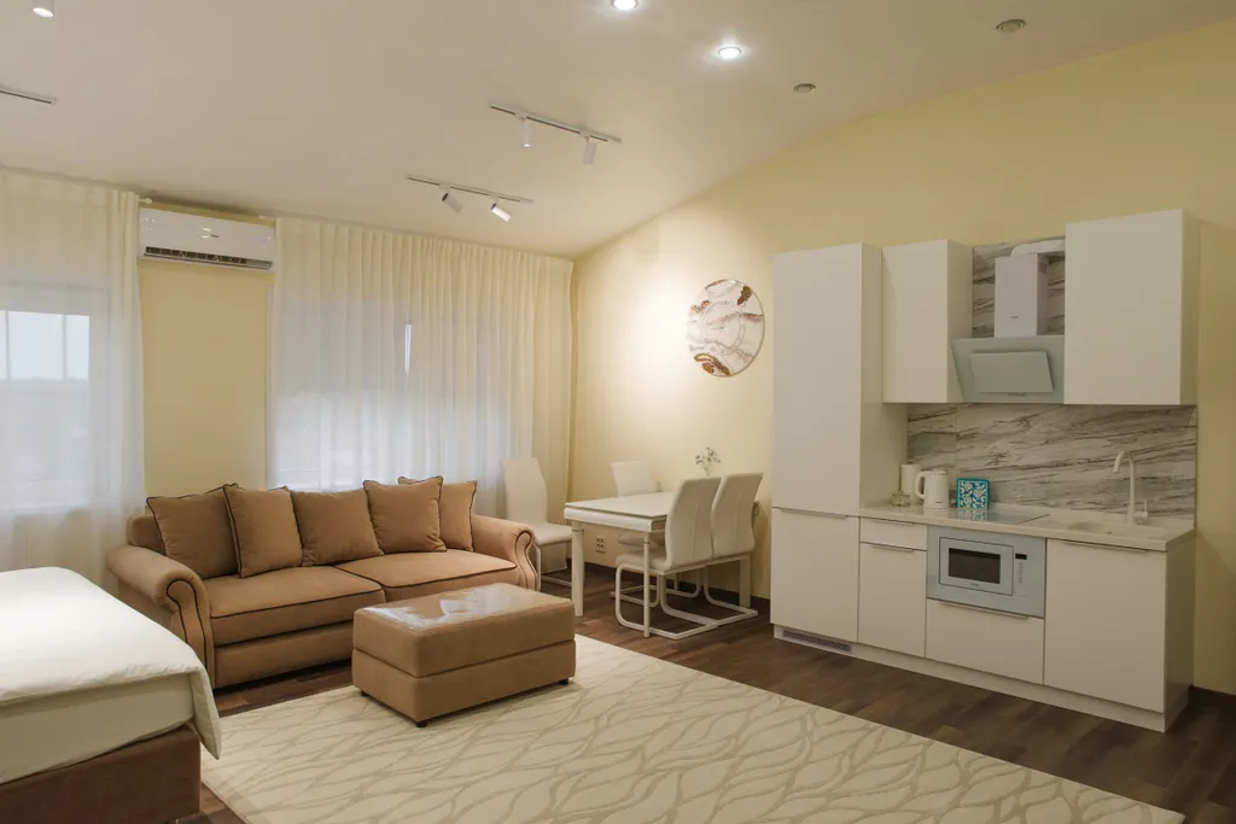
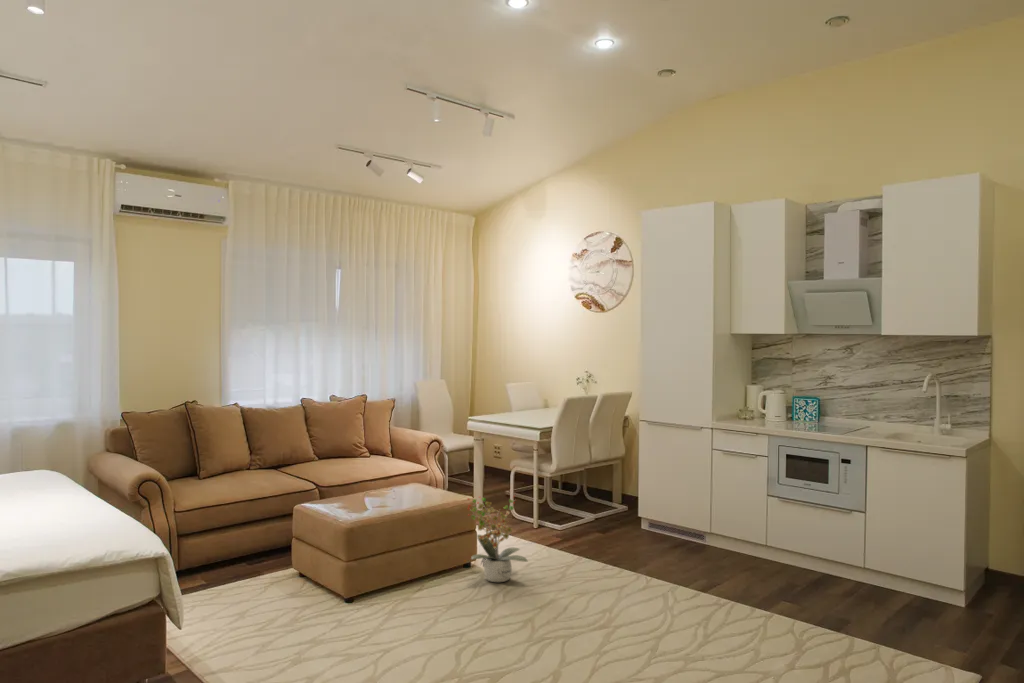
+ potted plant (492, 538)
